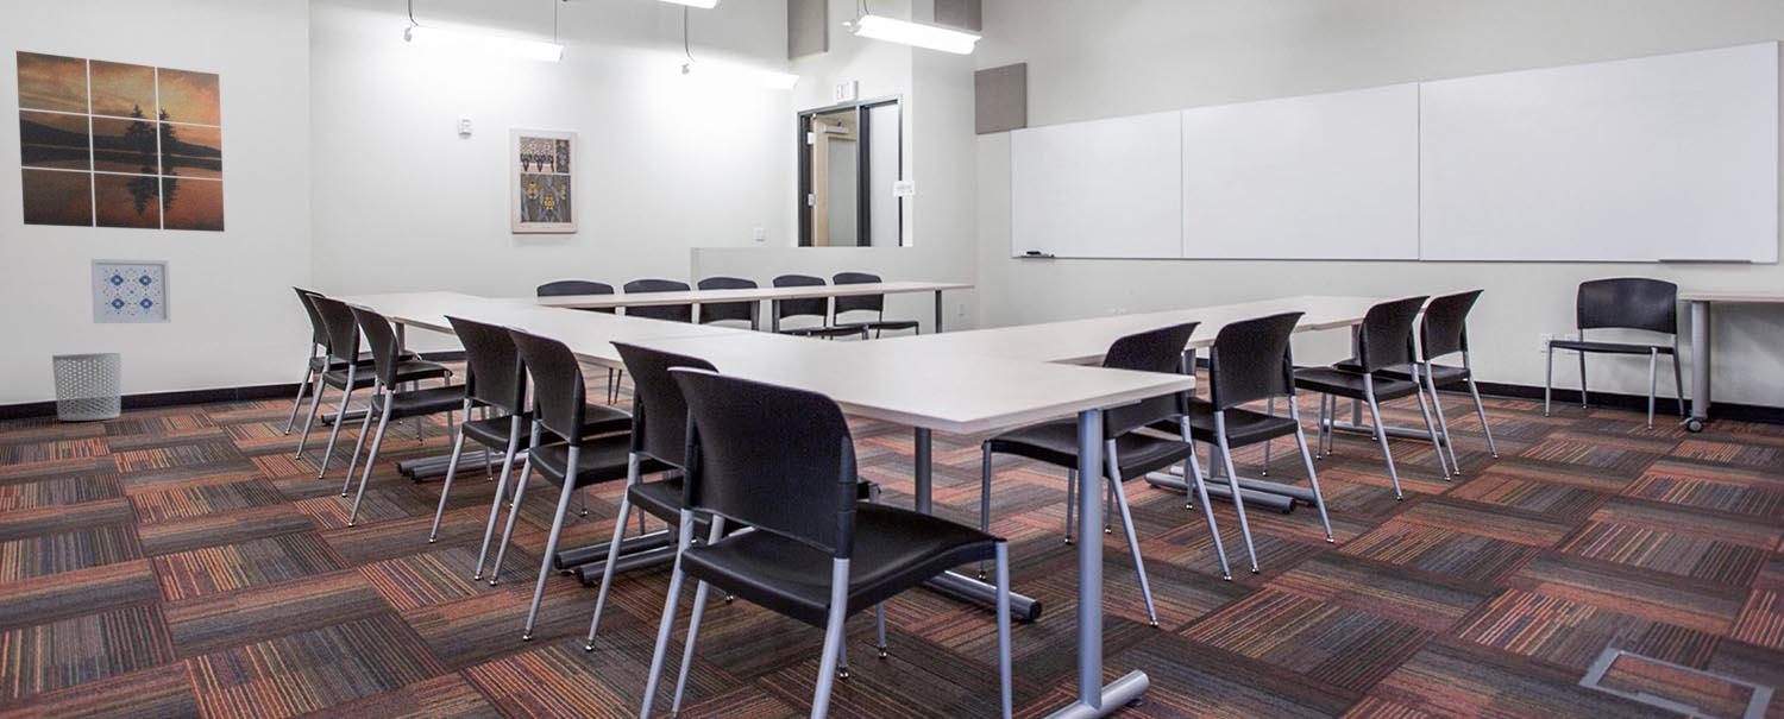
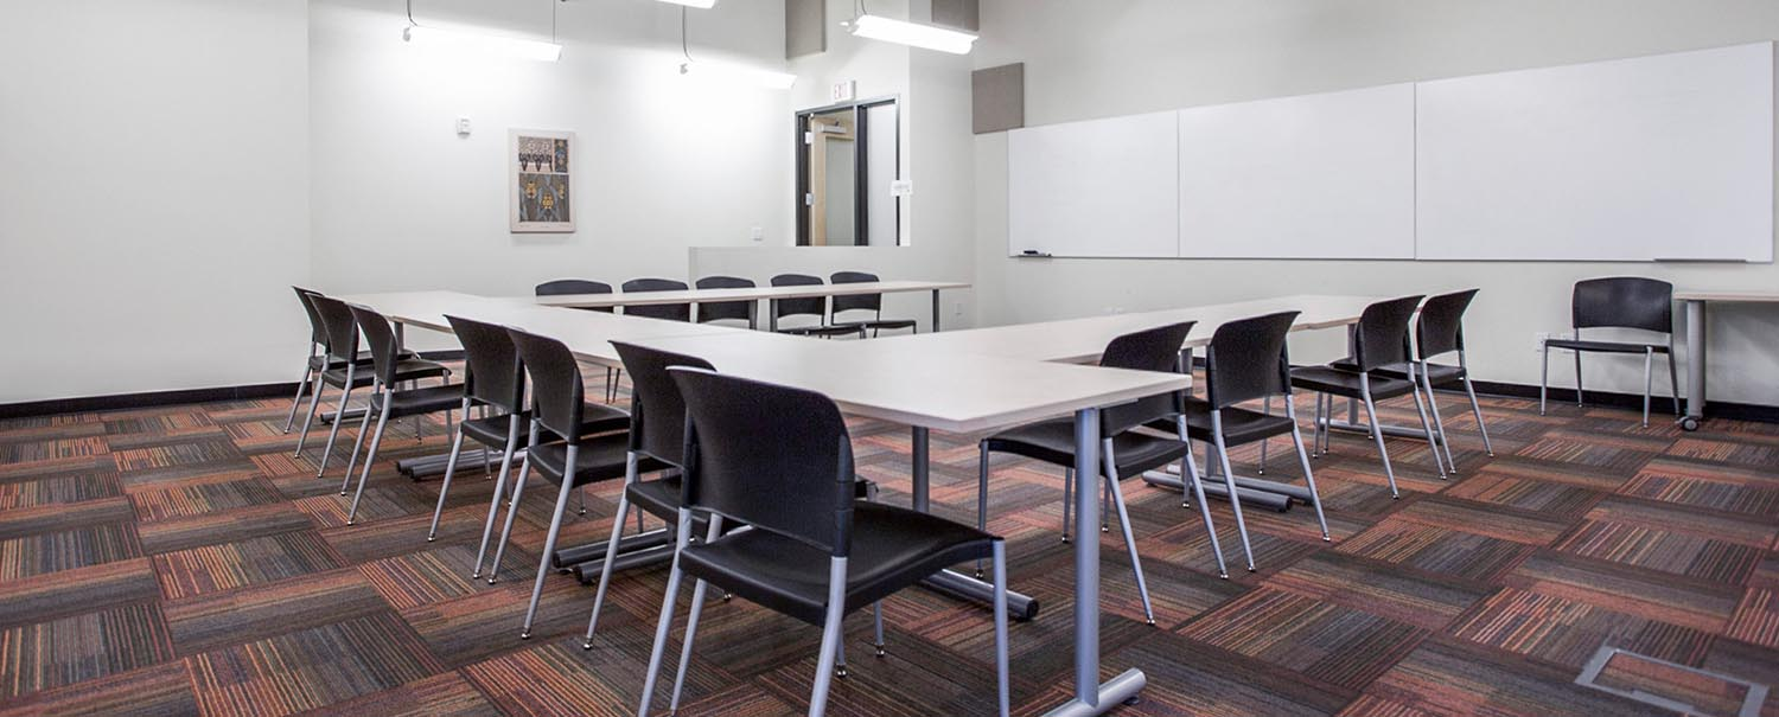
- wall art (131, 291)
- waste bin (88, 386)
- wall art (125, 145)
